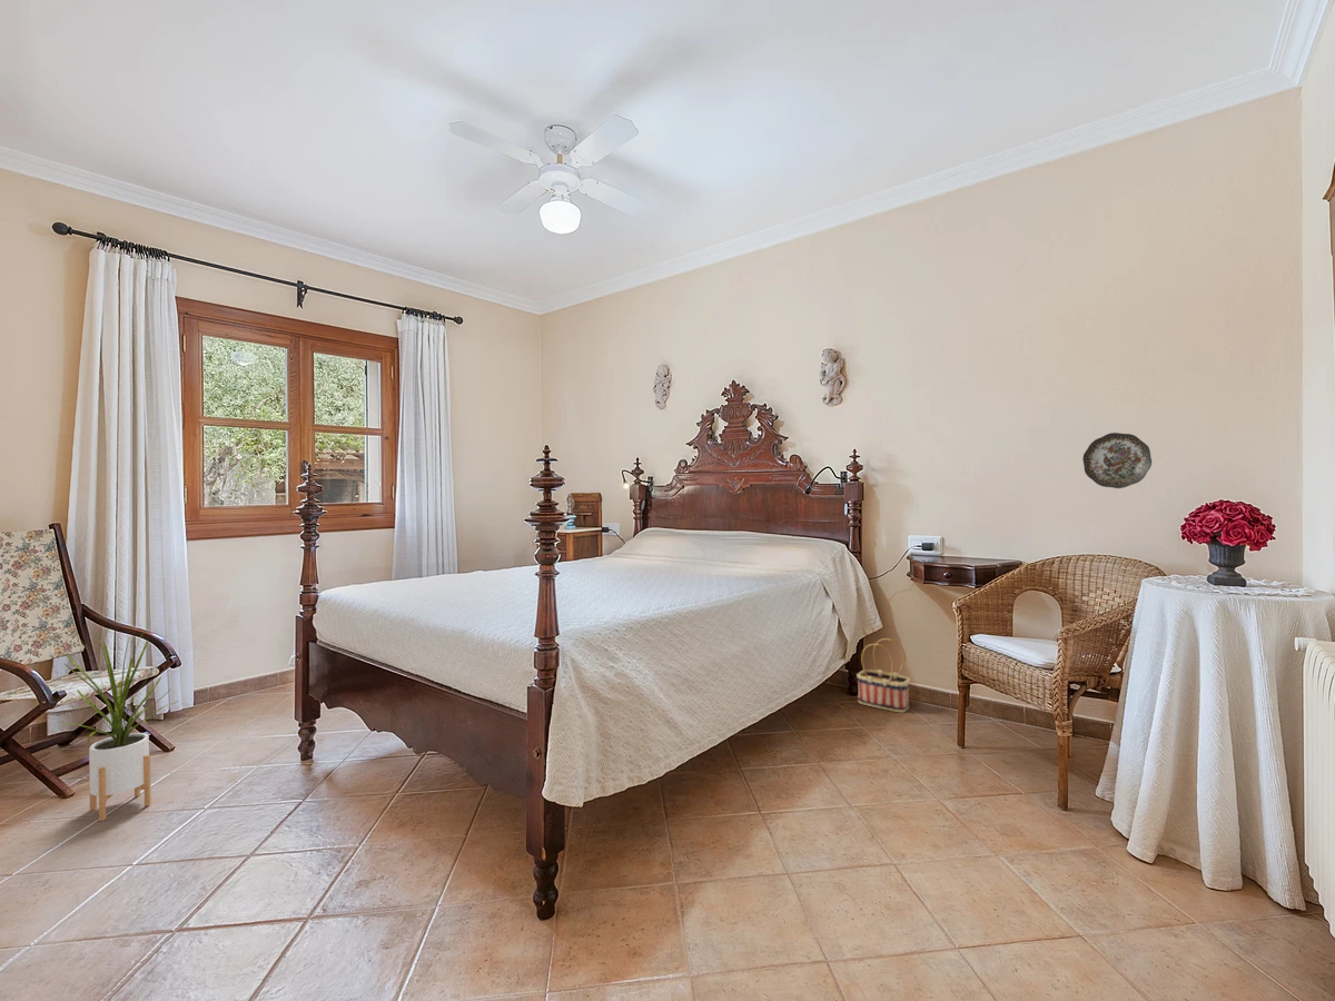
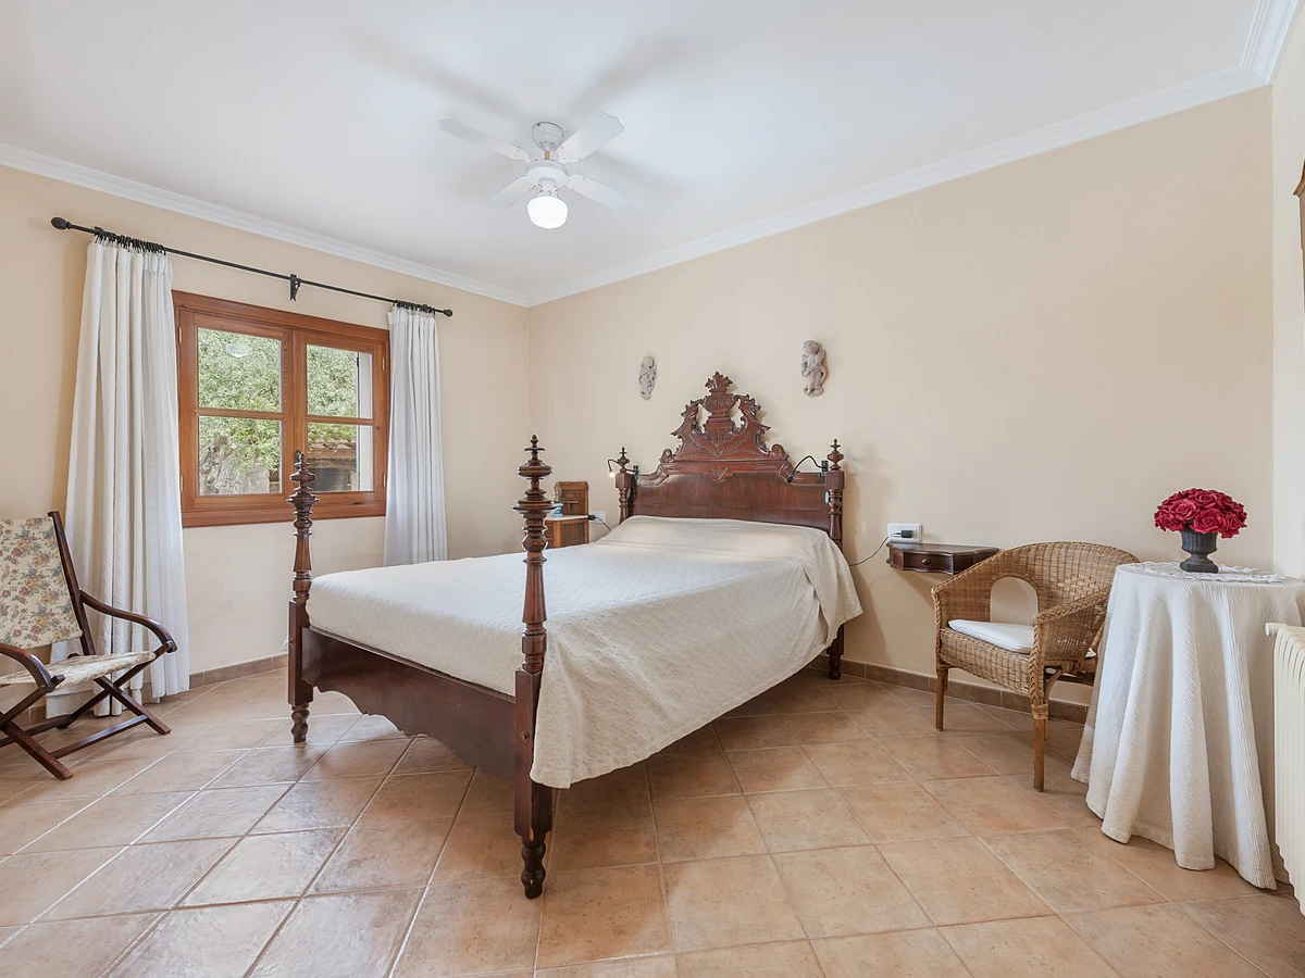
- house plant (121, 720)
- decorative plate (1116, 460)
- basket (883, 673)
